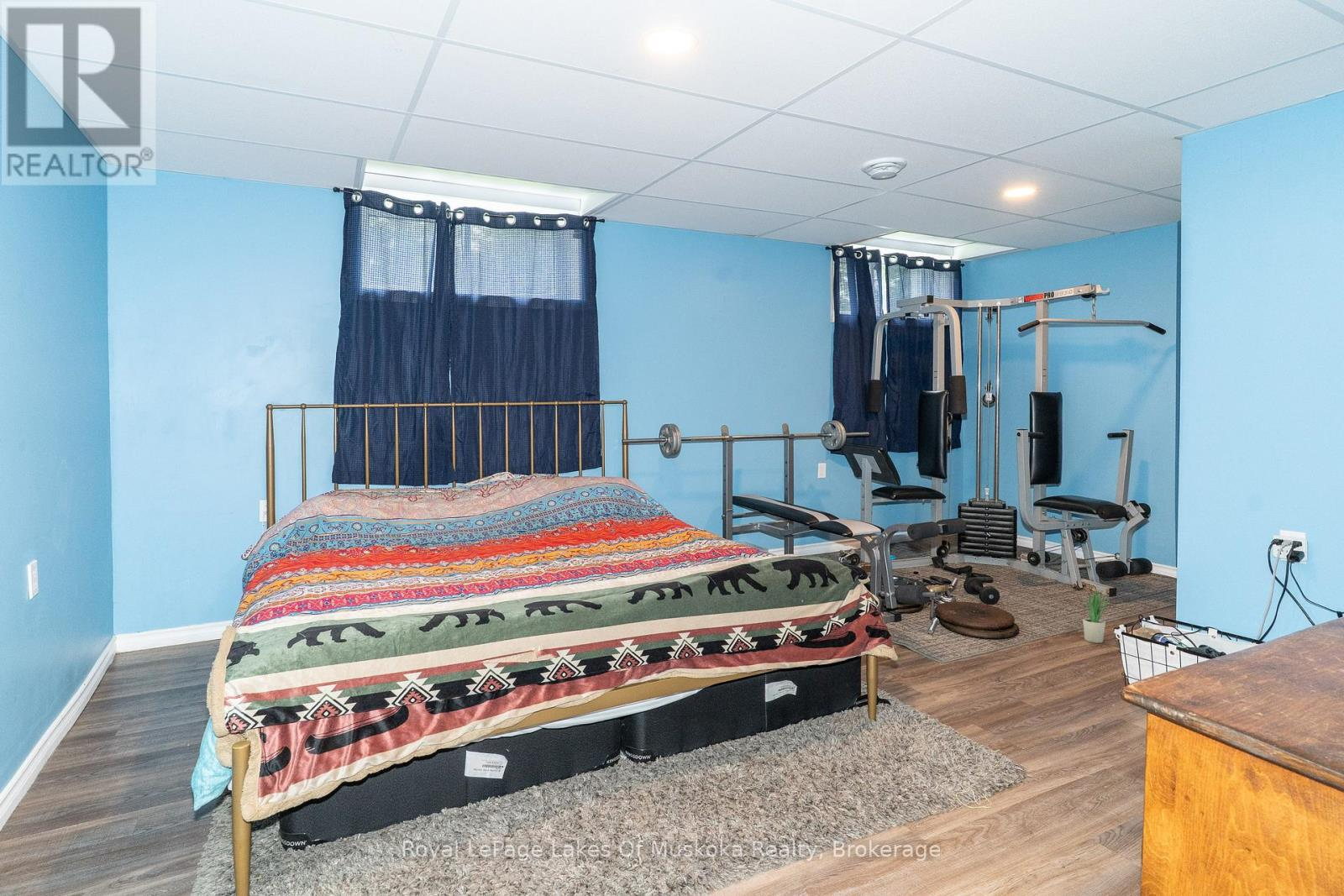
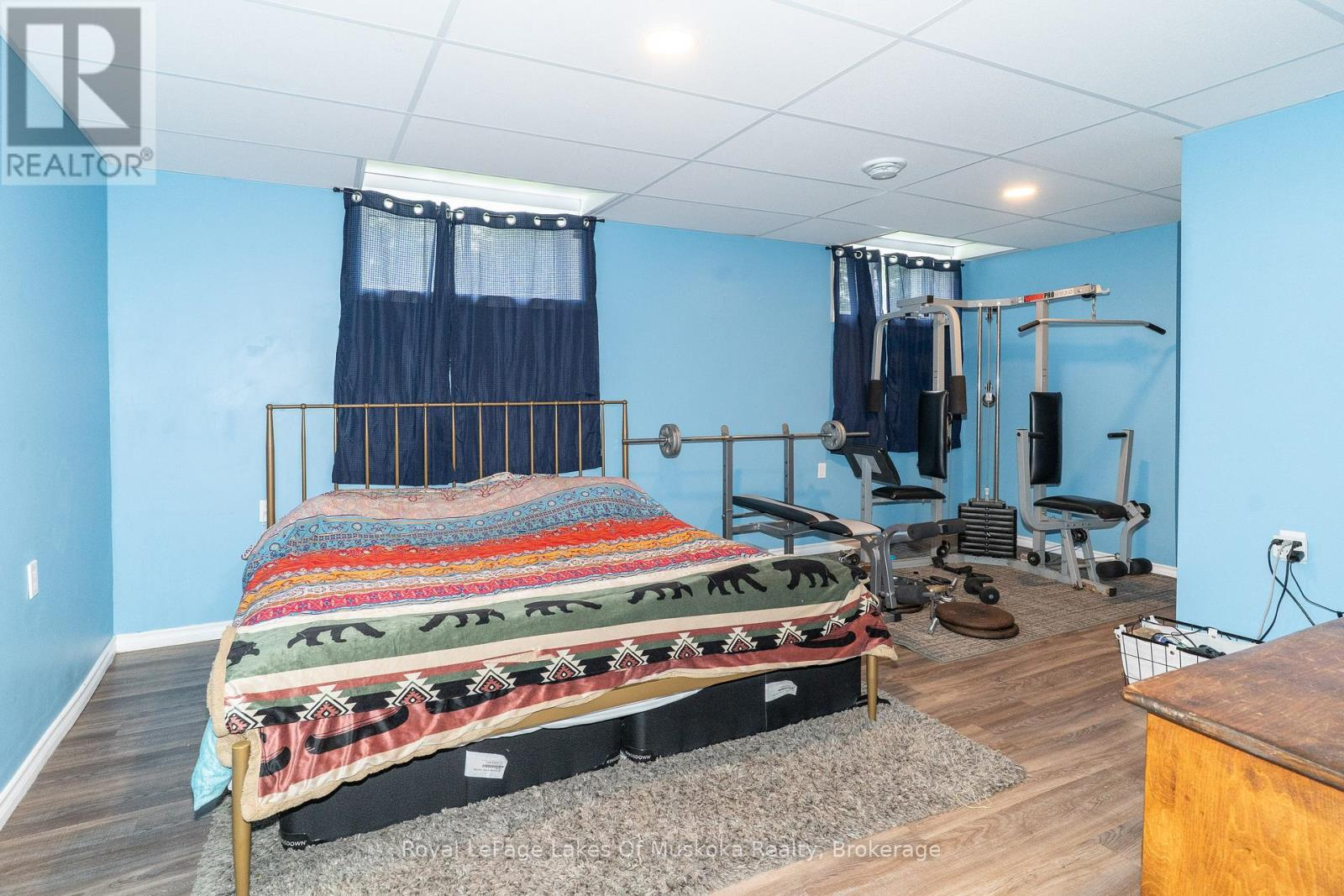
- potted plant (1095, 612)
